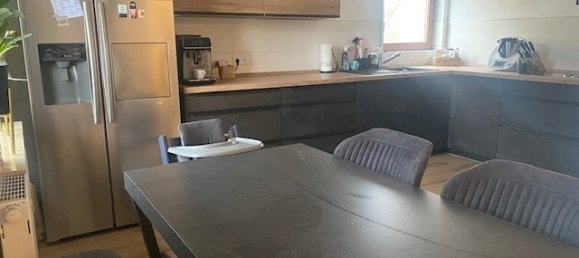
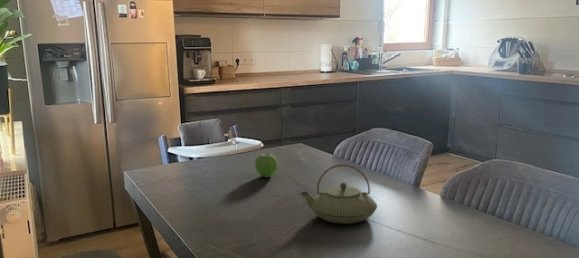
+ fruit (266, 165)
+ teapot (338, 190)
